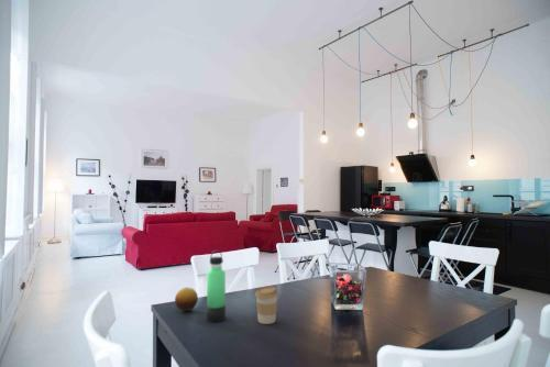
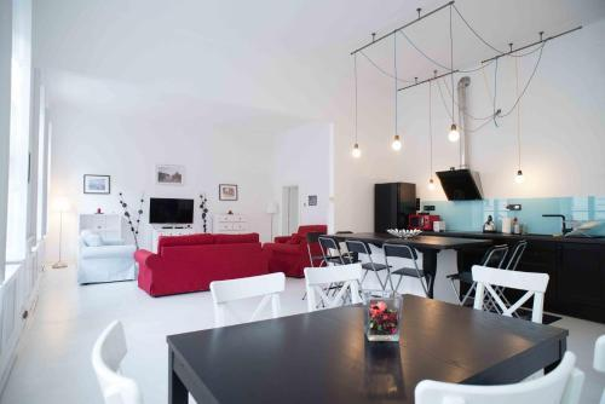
- fruit (186, 299)
- coffee cup (266, 304)
- thermos bottle (216, 283)
